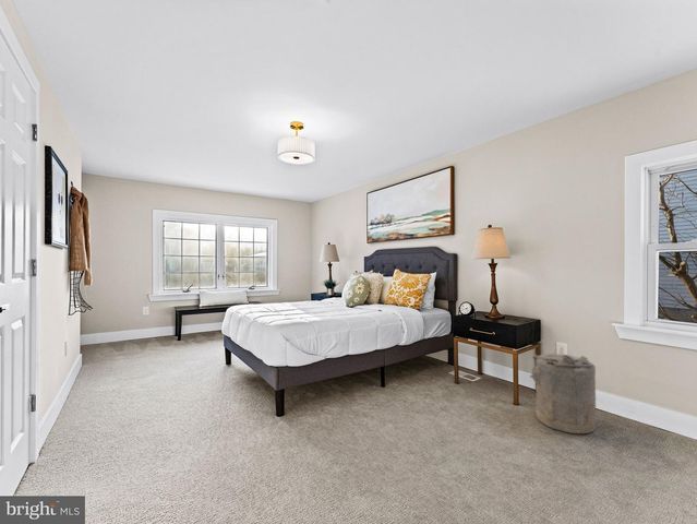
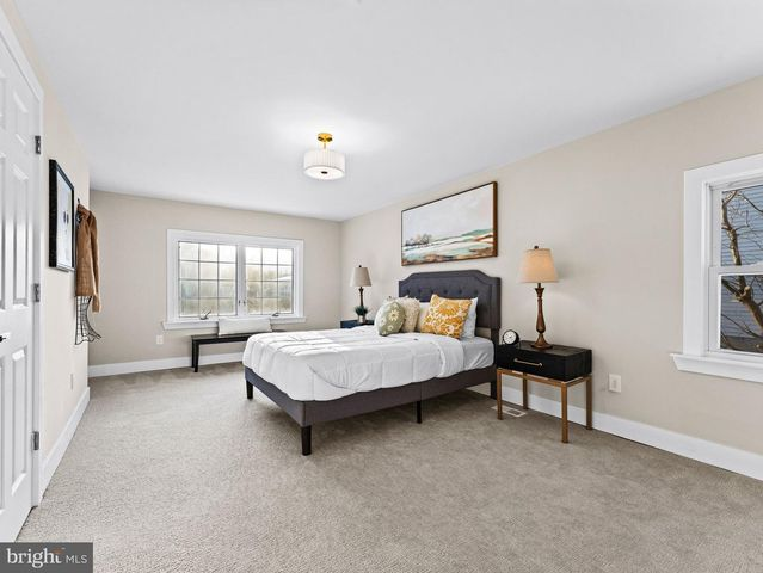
- laundry hamper (561, 388)
